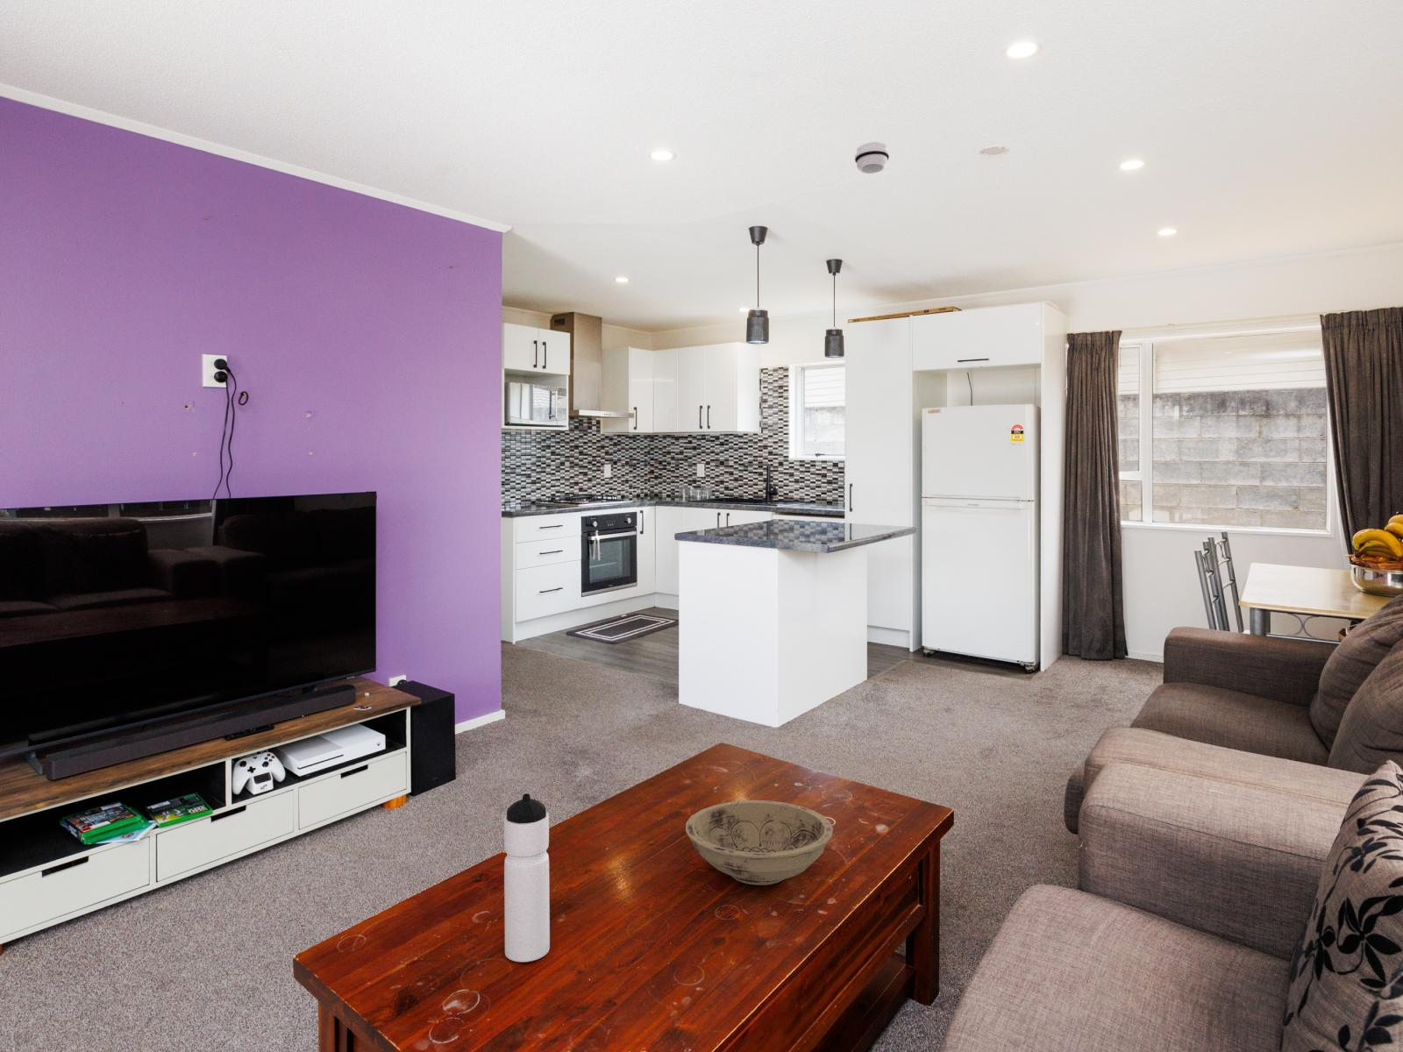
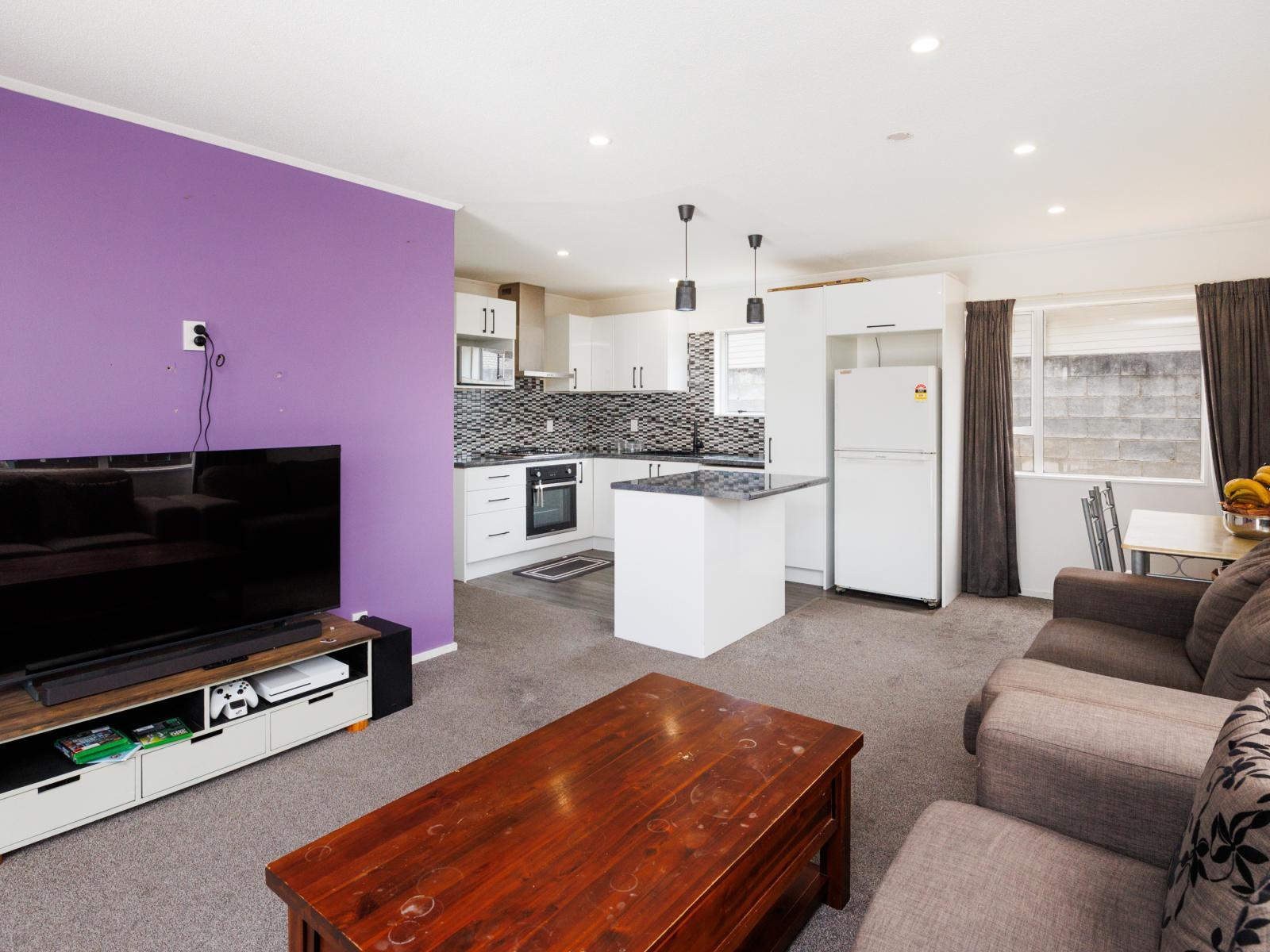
- bowl (759, 849)
- smoke detector (872, 158)
- water bottle (526, 872)
